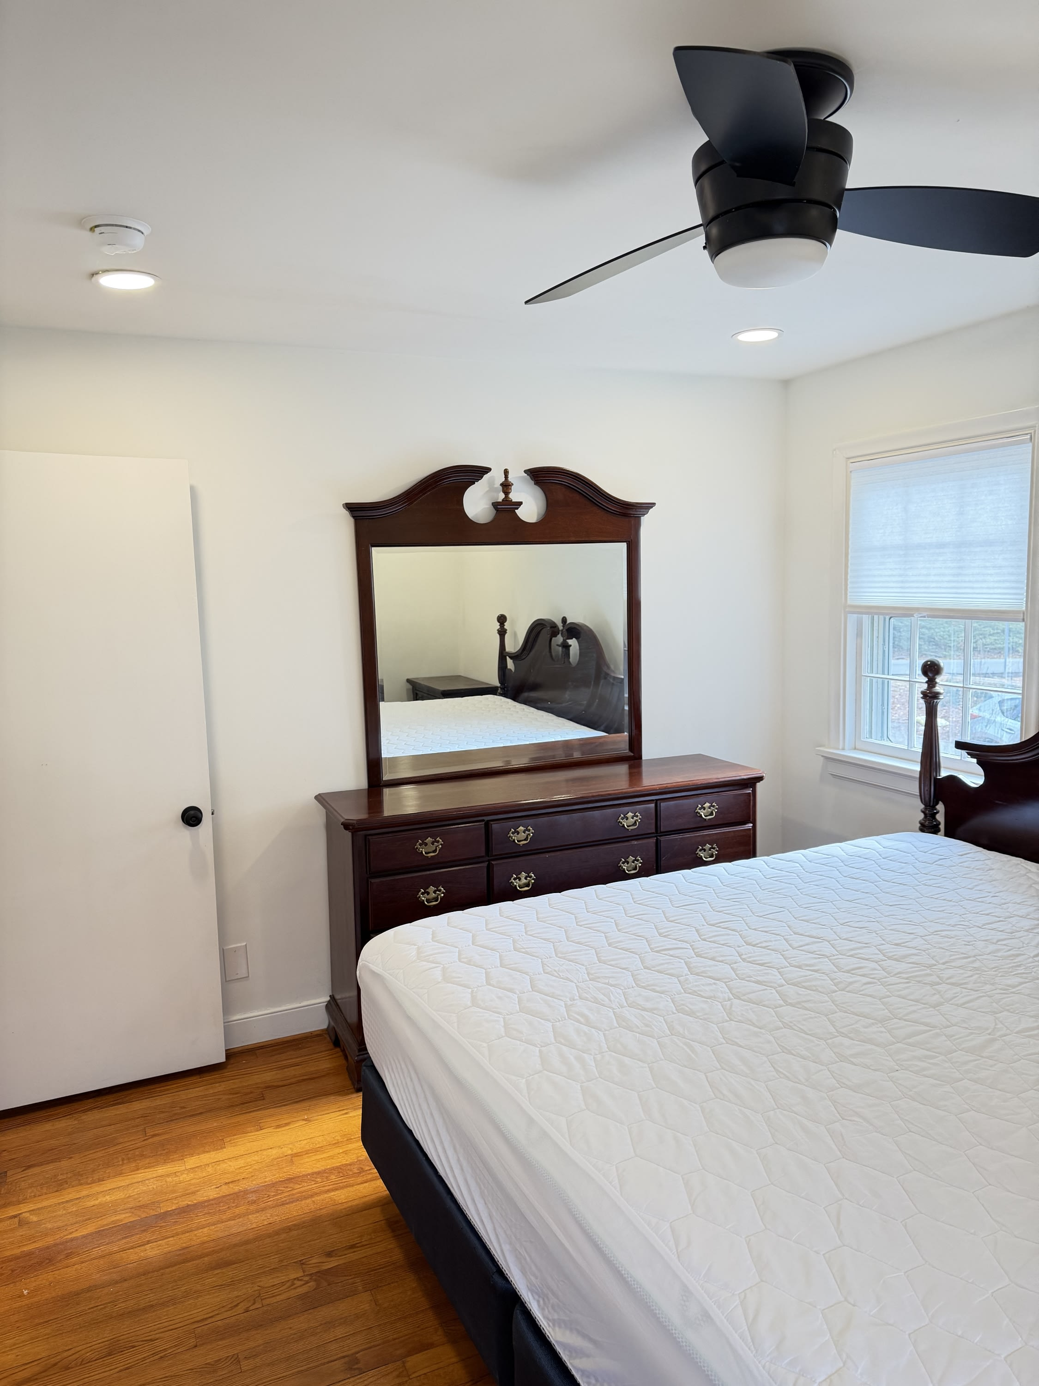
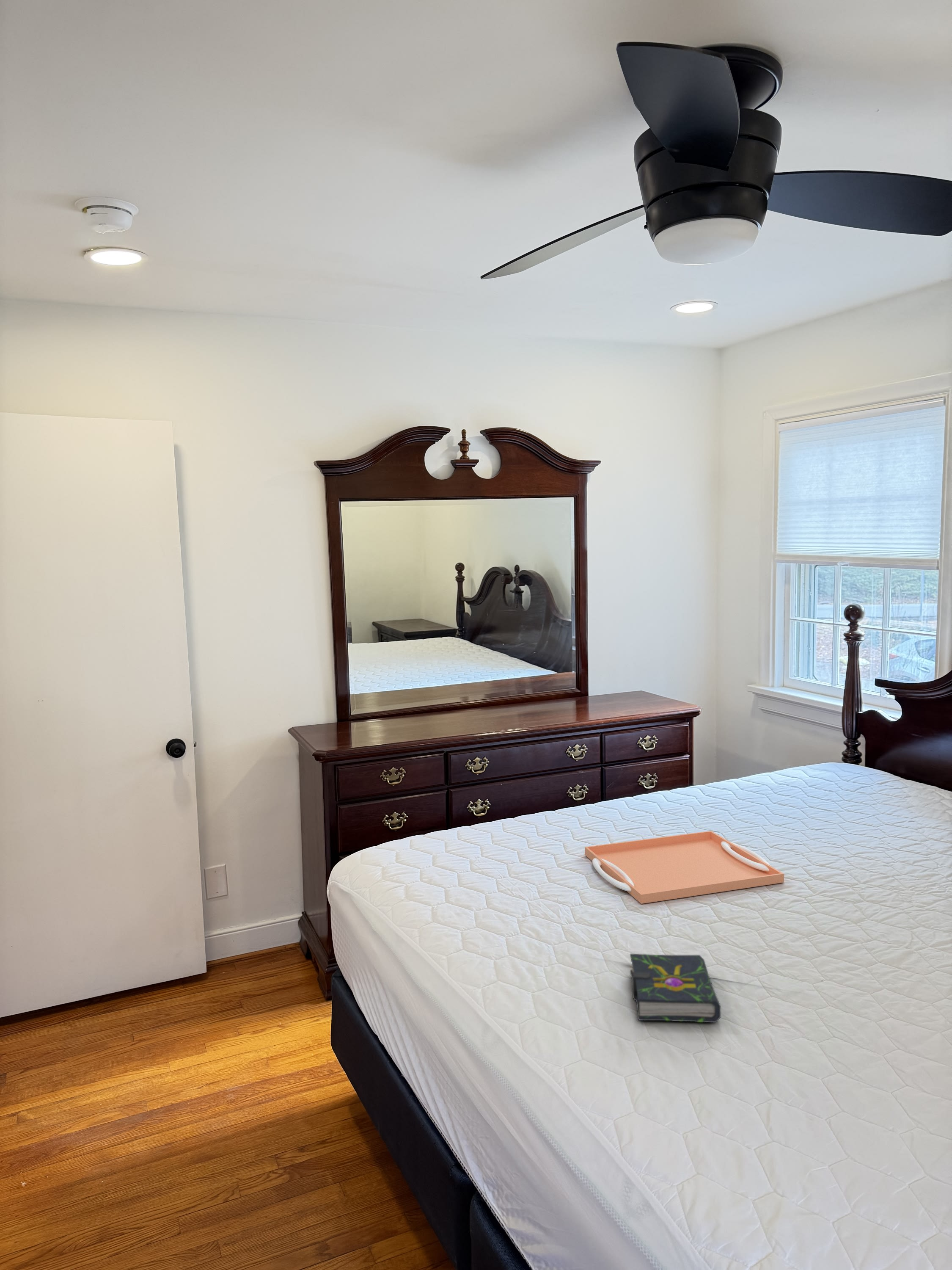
+ serving tray (679, 864)
+ book (672, 986)
